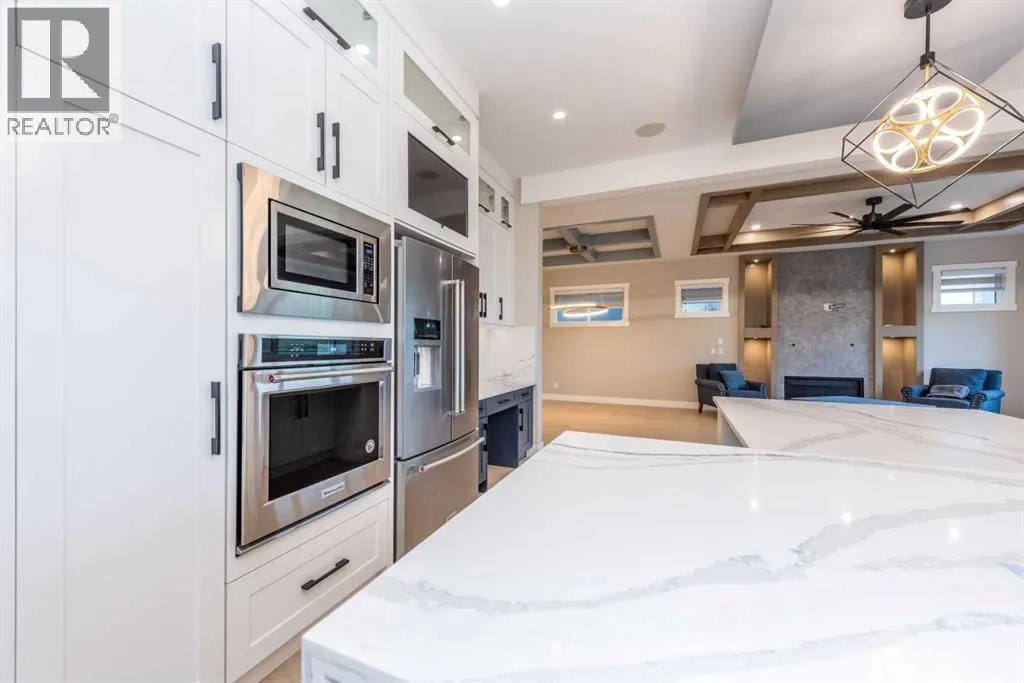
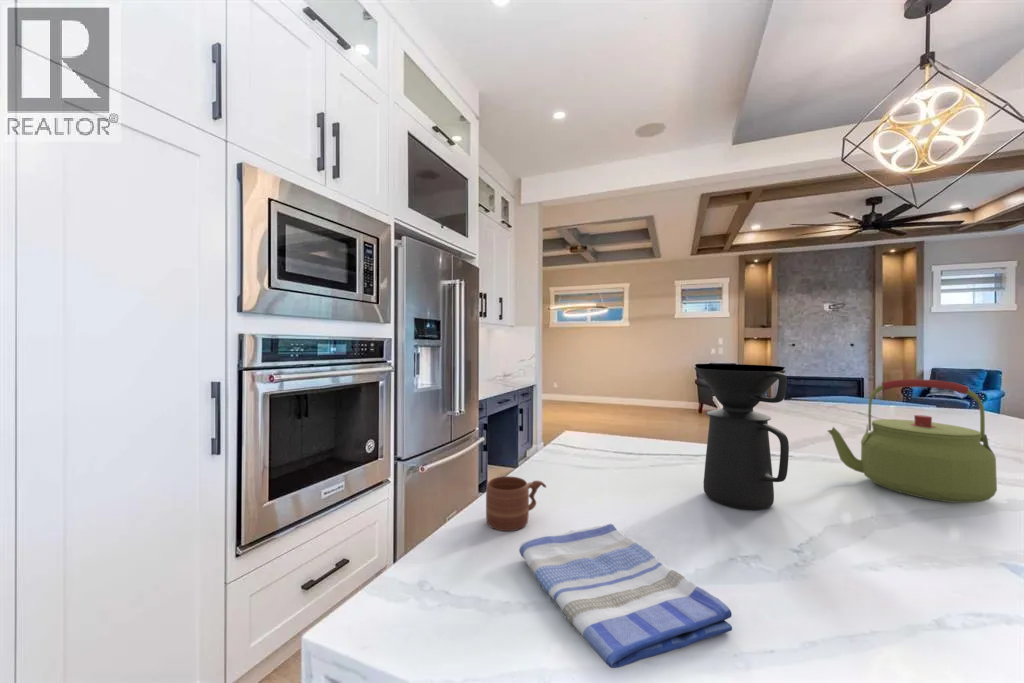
+ kettle (903, 432)
+ coffee maker (737, 432)
+ mug (518, 500)
+ dish towel (610, 577)
